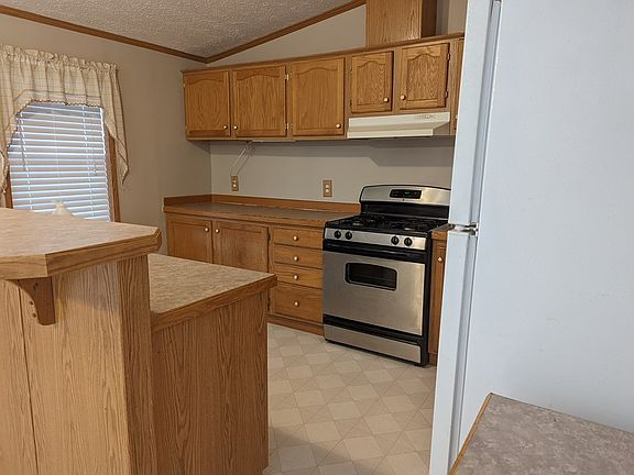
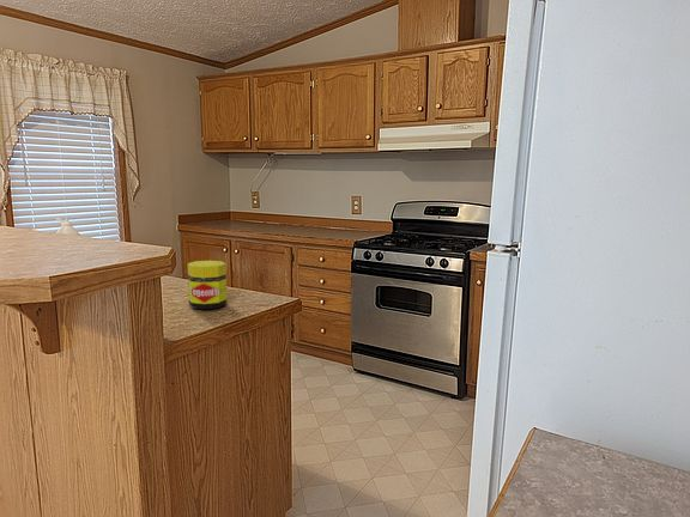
+ jar (207, 284)
